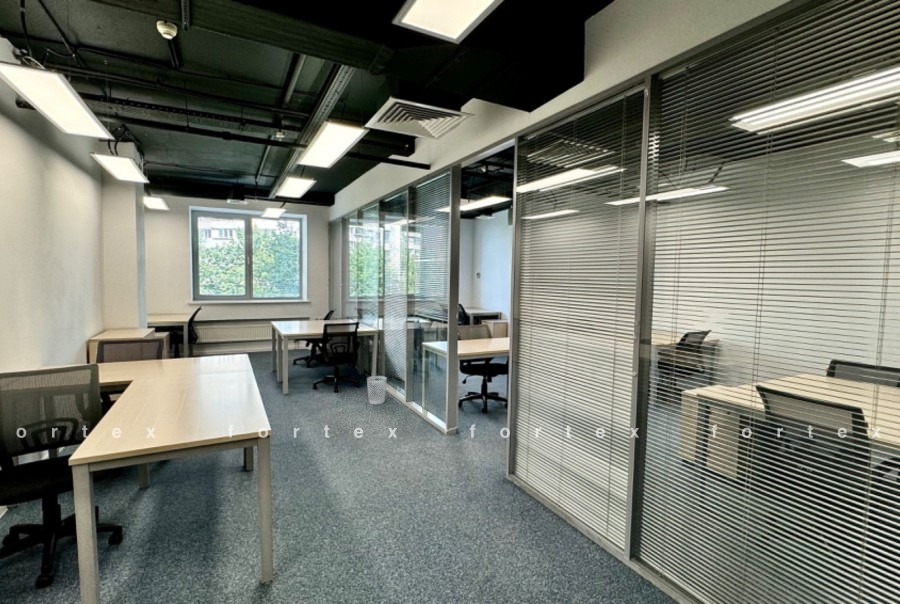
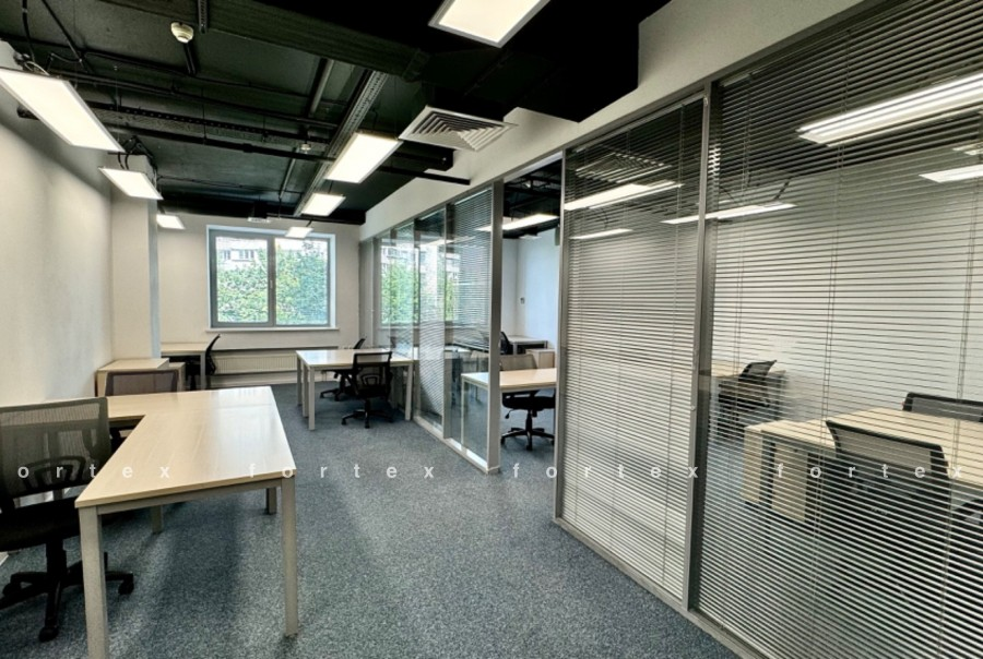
- wastebasket (376, 390)
